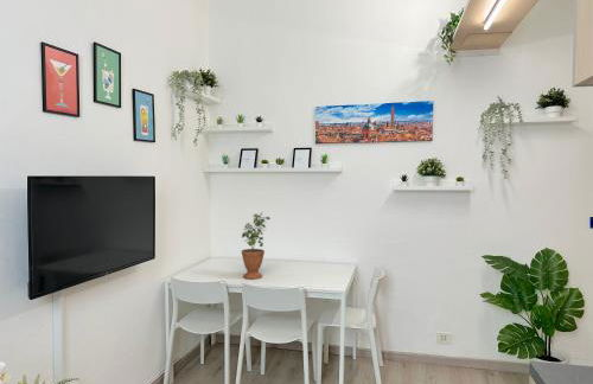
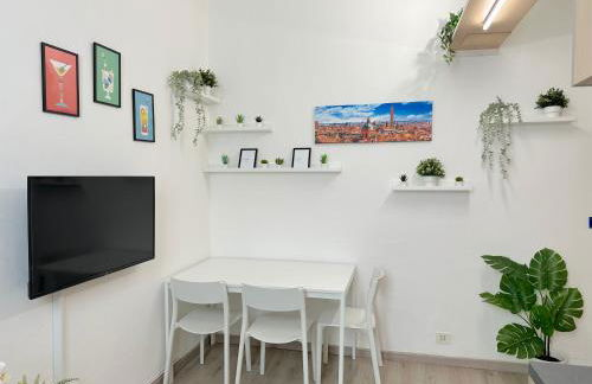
- potted plant (255, 242)
